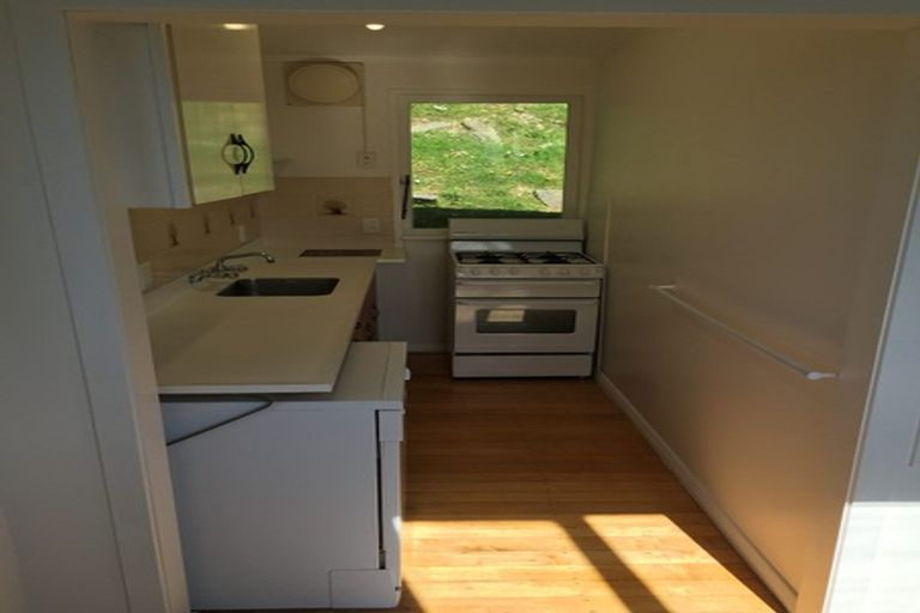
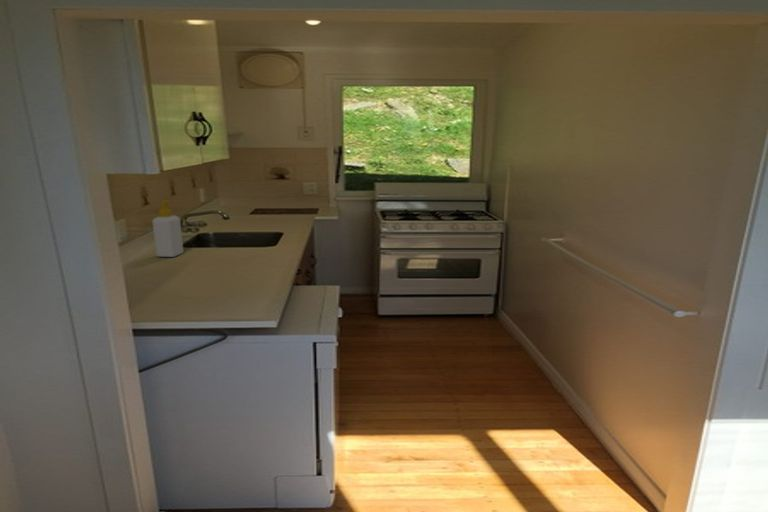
+ soap bottle (167, 228)
